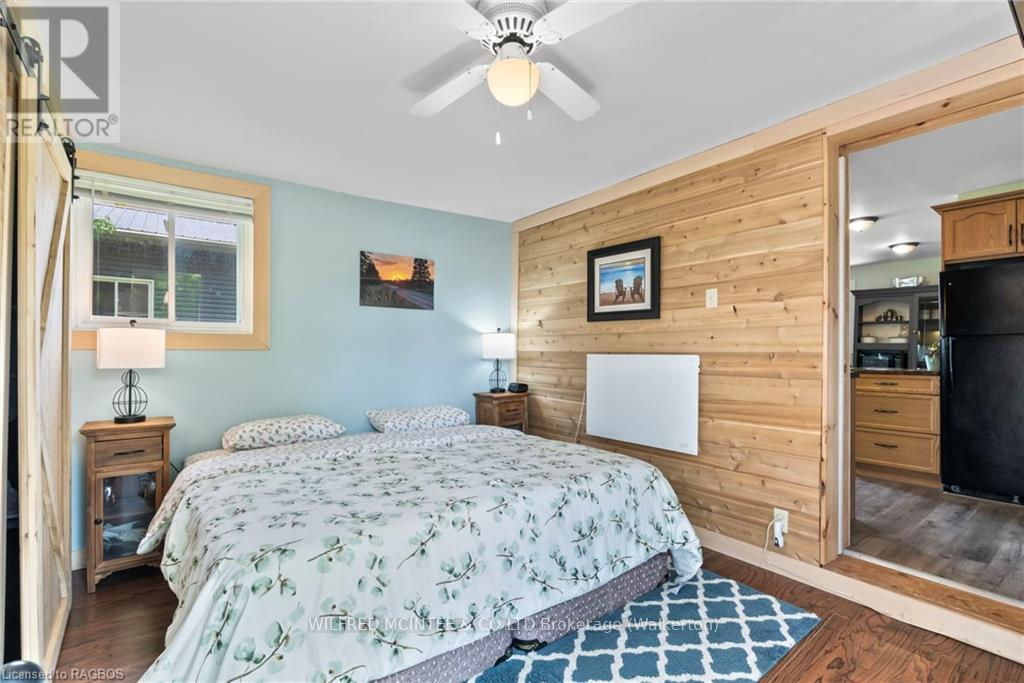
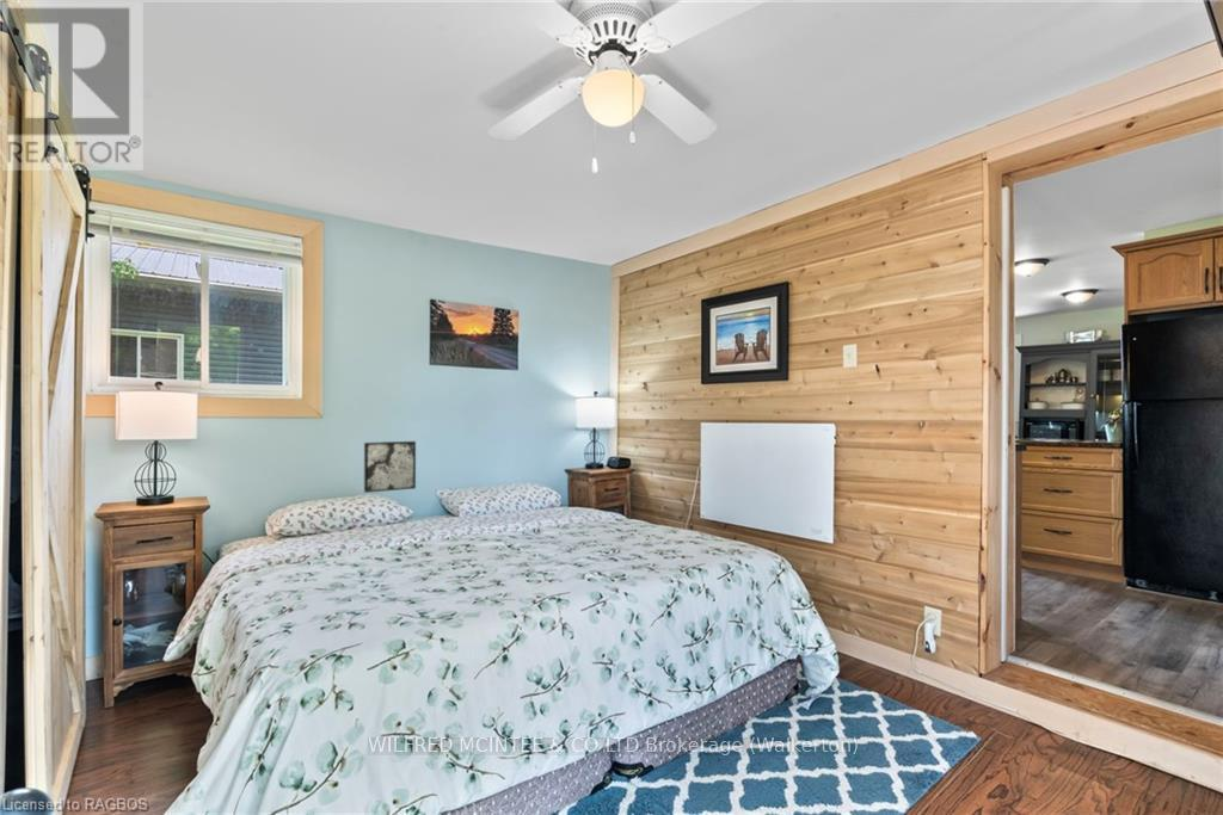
+ wall art (389, 465)
